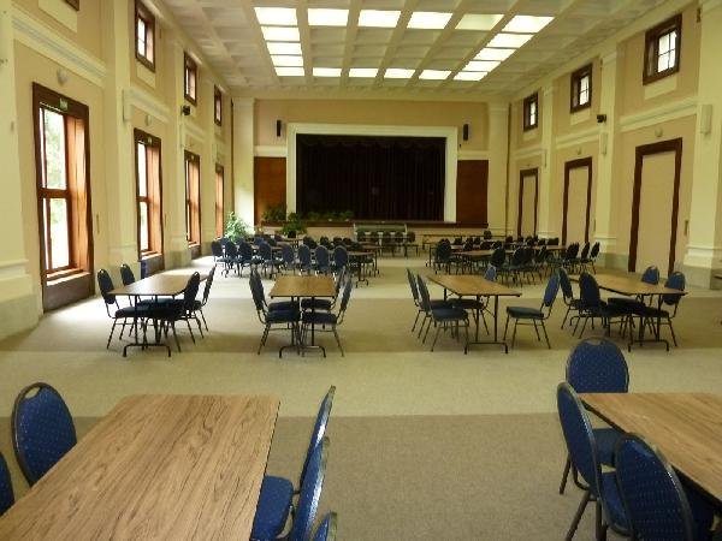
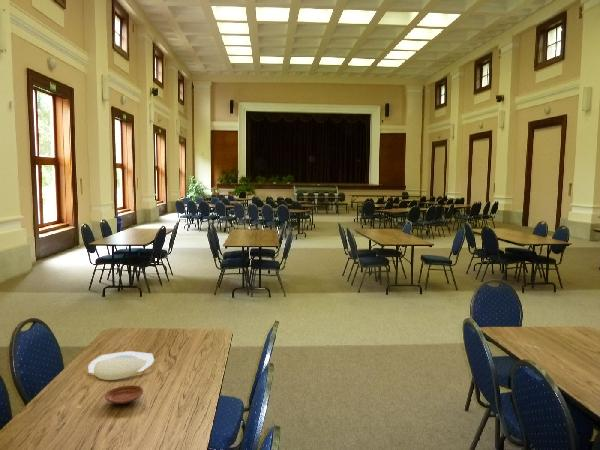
+ plate (120, 363)
+ plate (124, 396)
